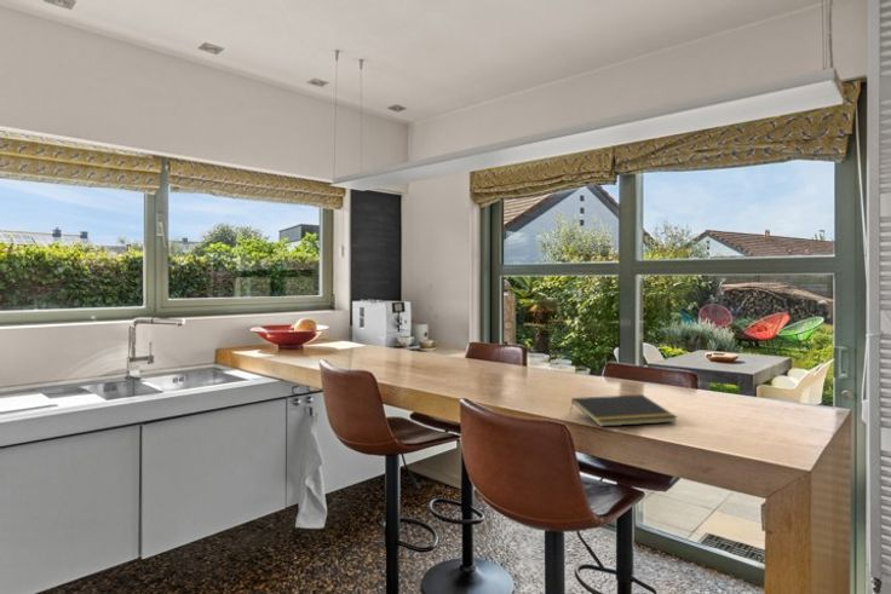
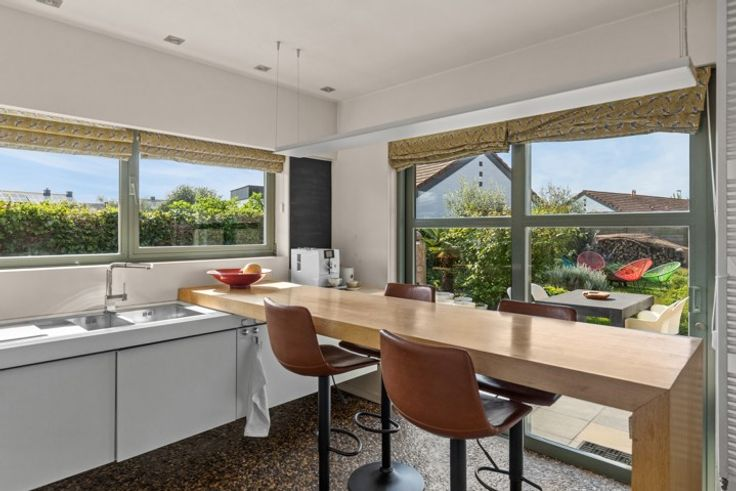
- notepad (622, 409)
